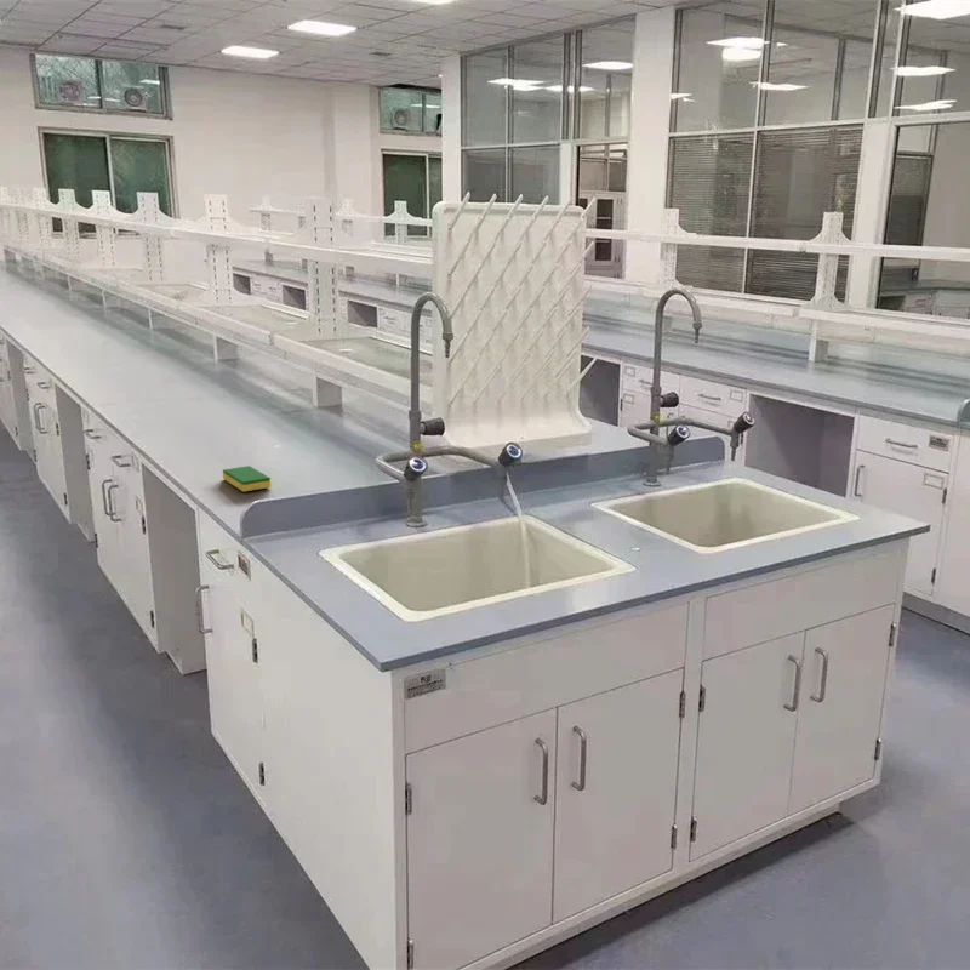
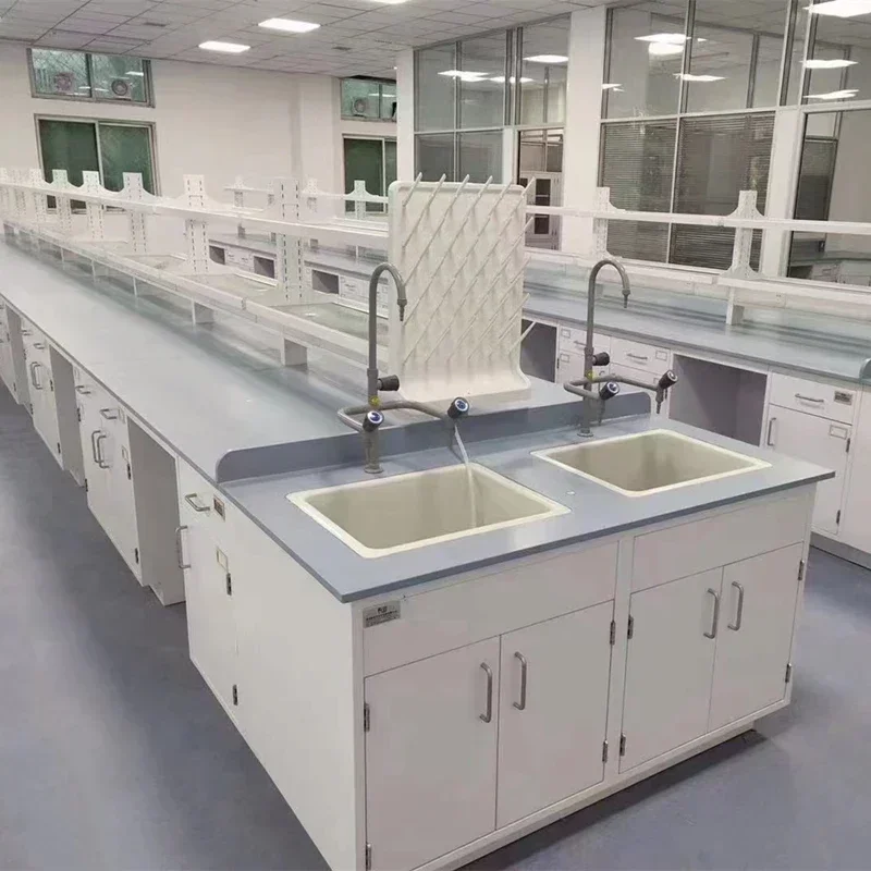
- dish sponge (246, 478)
